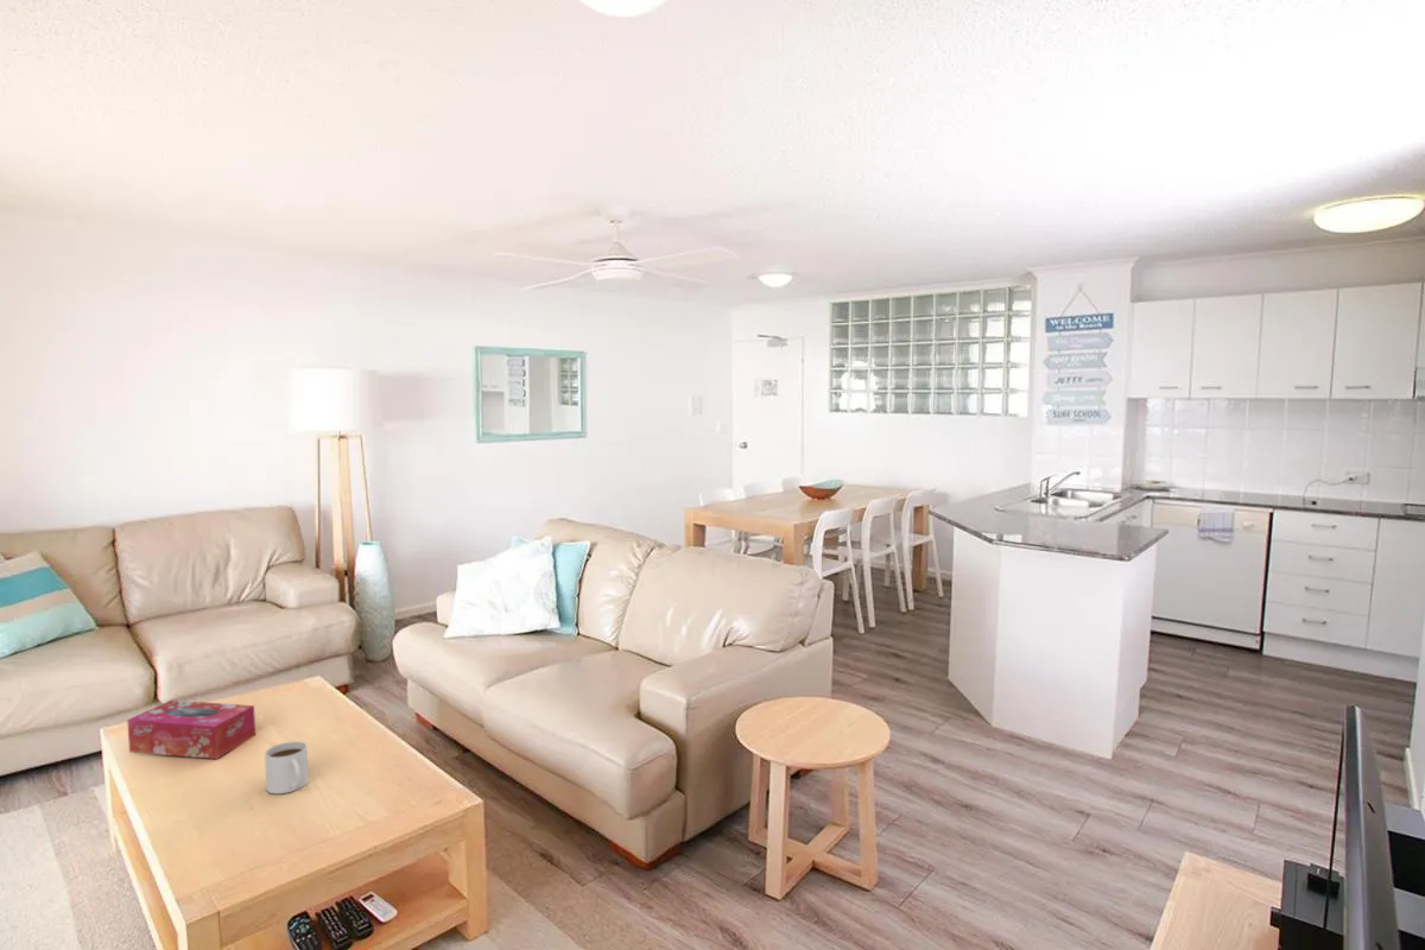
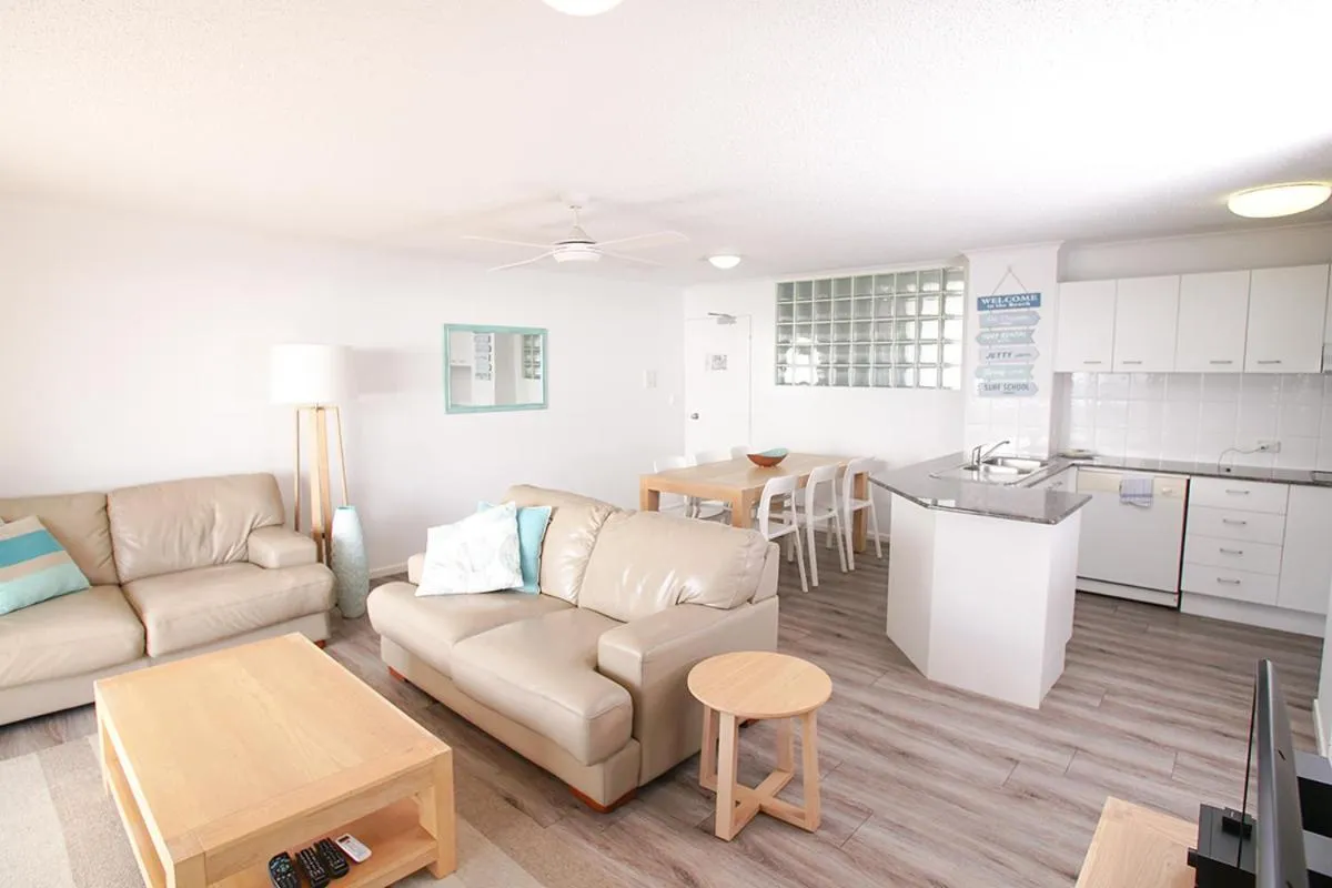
- tissue box (192, 728)
- mug (289, 770)
